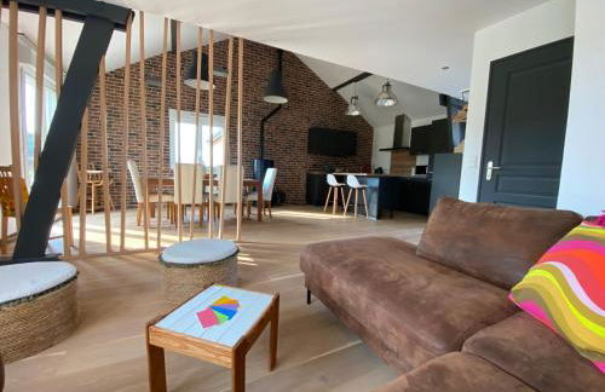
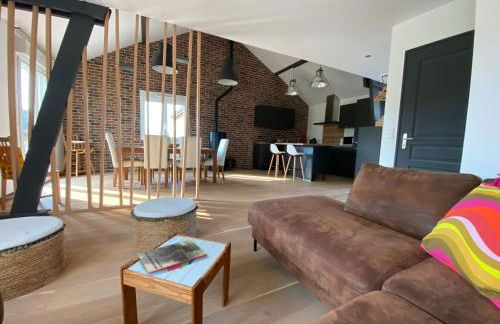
+ magazine (172, 254)
